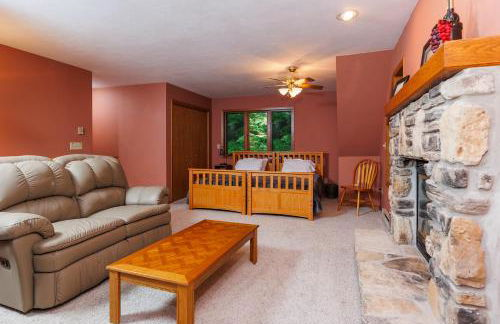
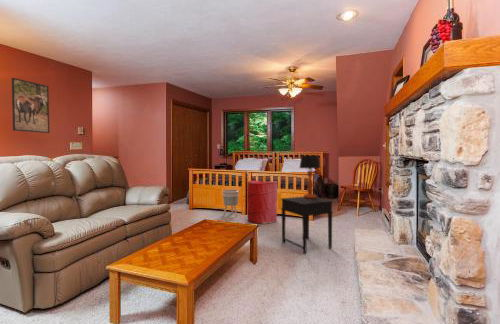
+ side table (306, 222)
+ table lamp (309, 176)
+ planter (230, 202)
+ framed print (31, 107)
+ laundry hamper (262, 200)
